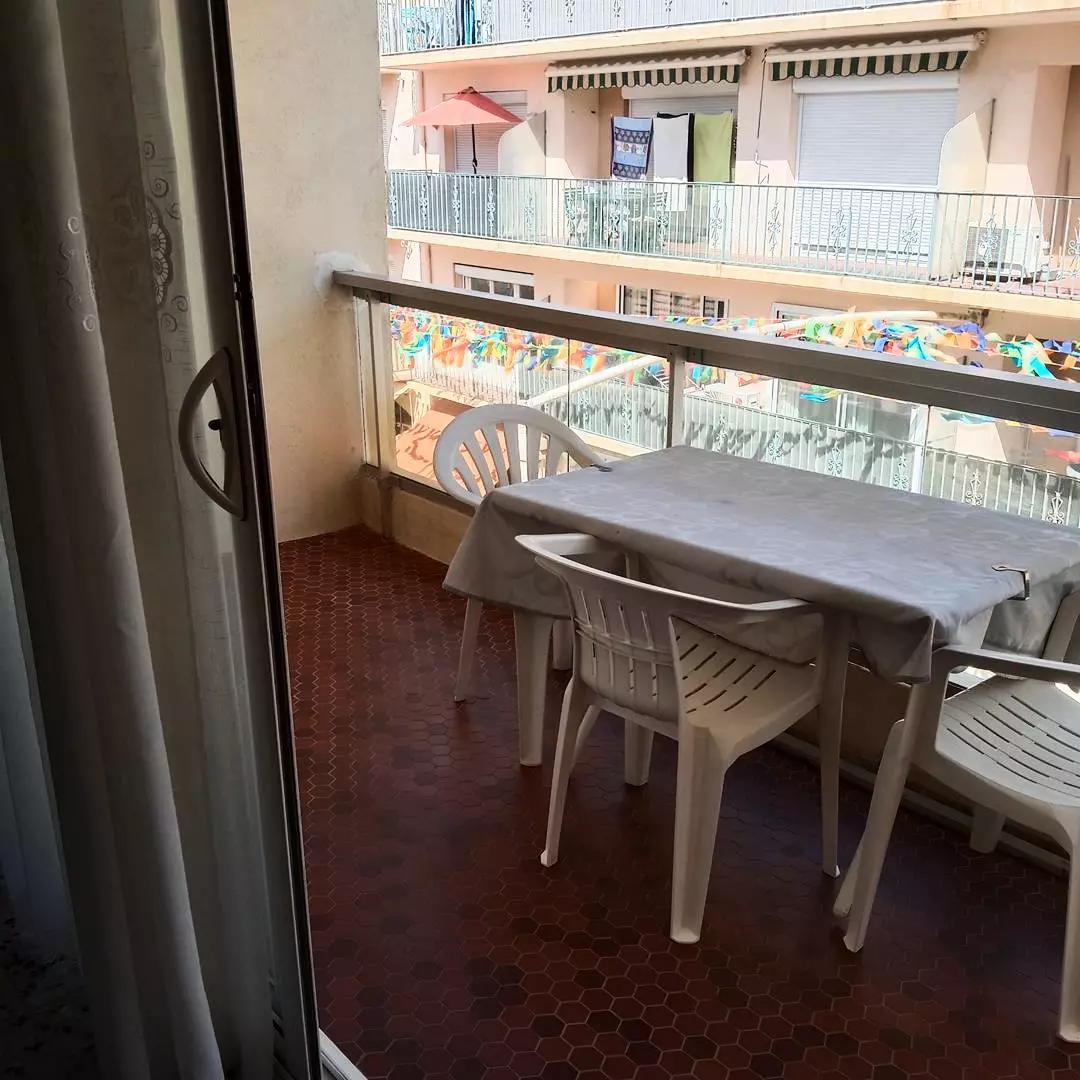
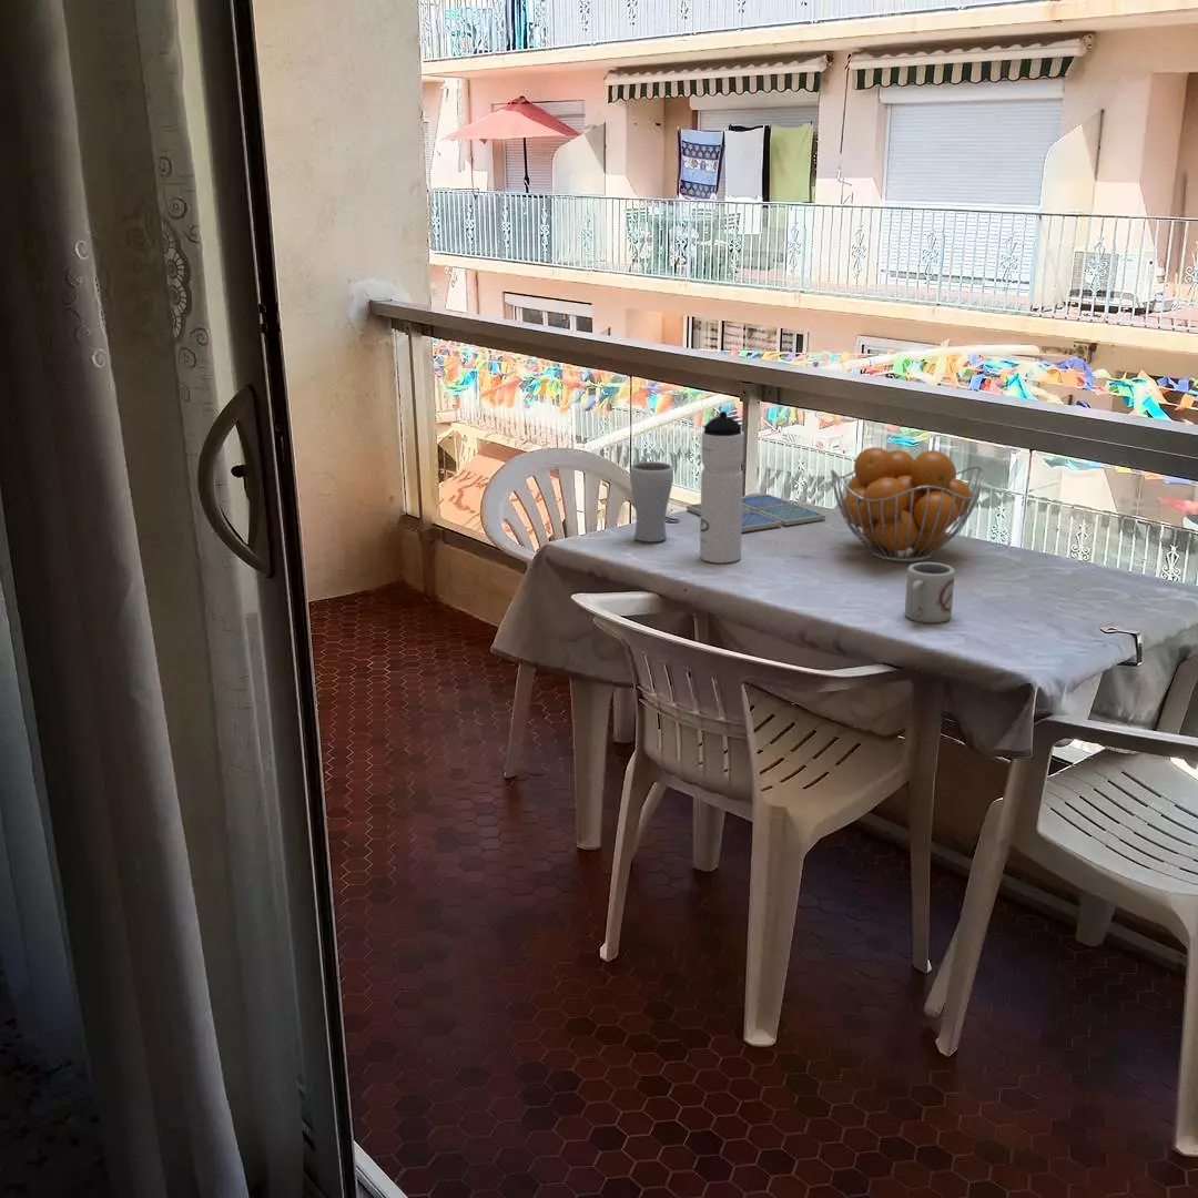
+ drinking glass (651, 502)
+ water bottle (721, 486)
+ drink coaster (754, 511)
+ fruit basket (904, 501)
+ cup (926, 593)
